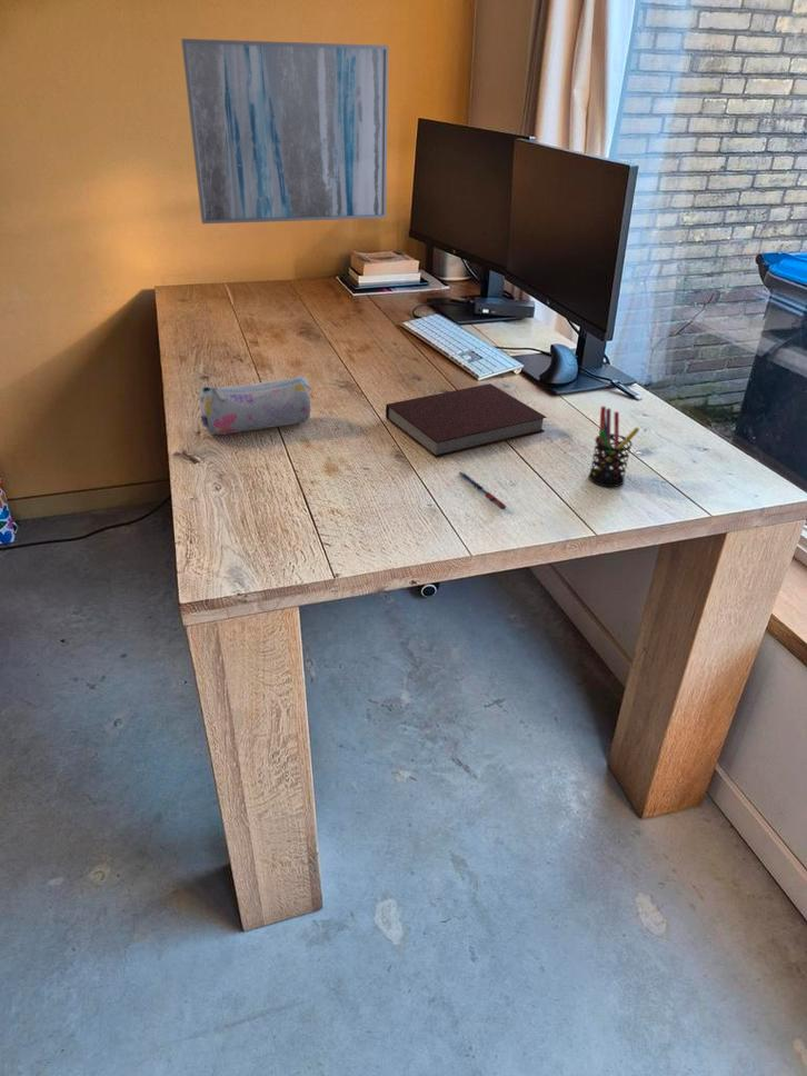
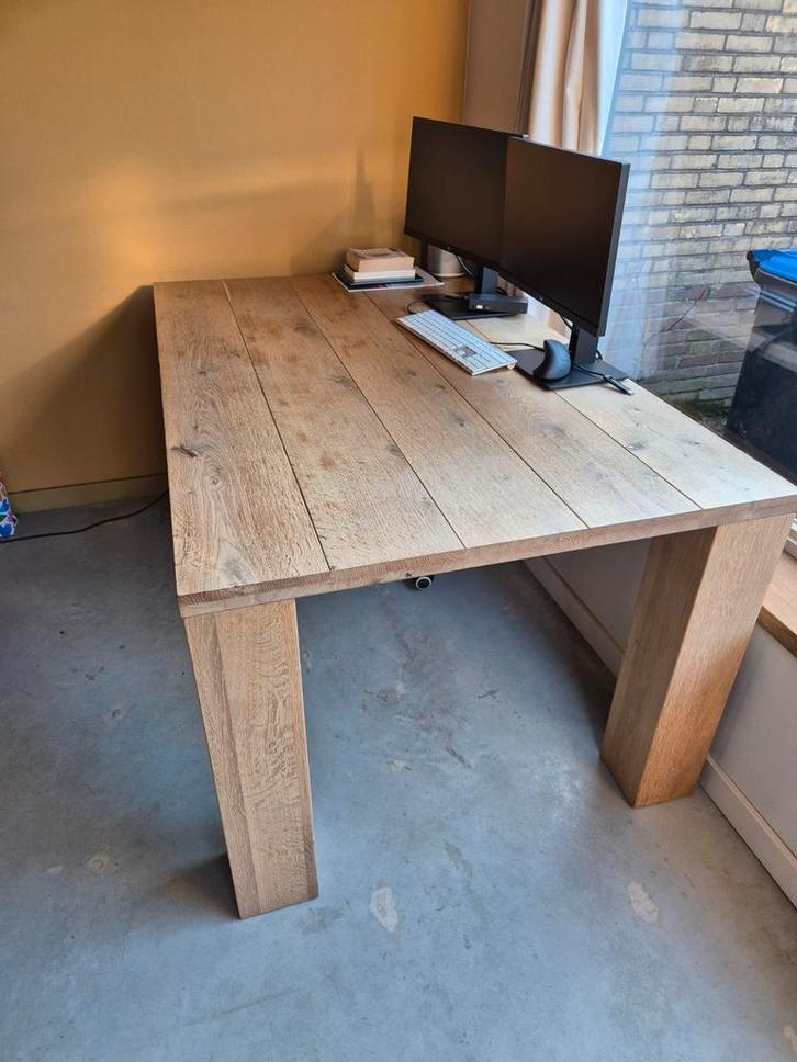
- pen holder (608, 447)
- wall art (291, 136)
- pen (480, 488)
- notebook (465, 417)
- pencil case (255, 404)
